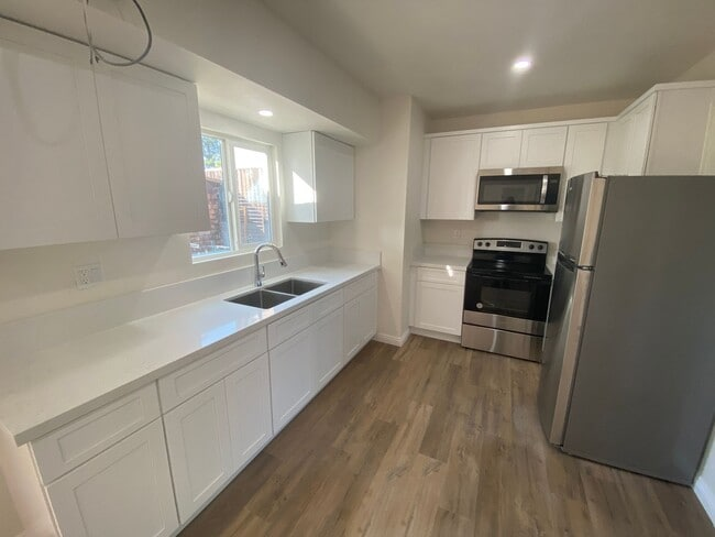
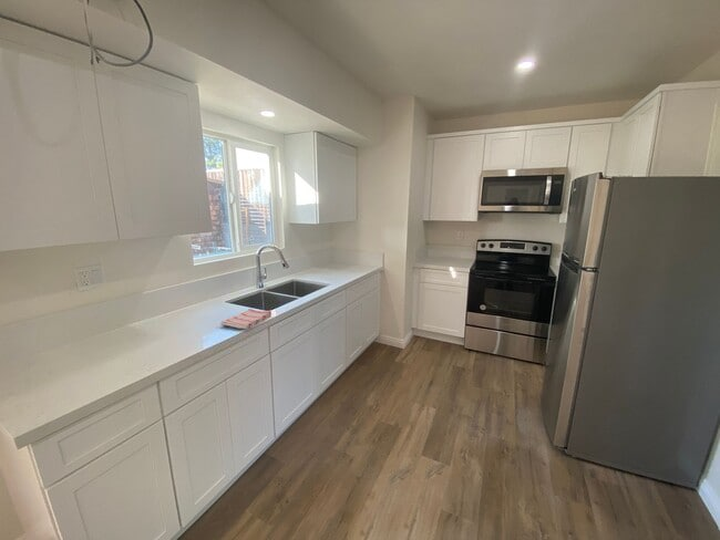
+ dish towel (247, 318)
